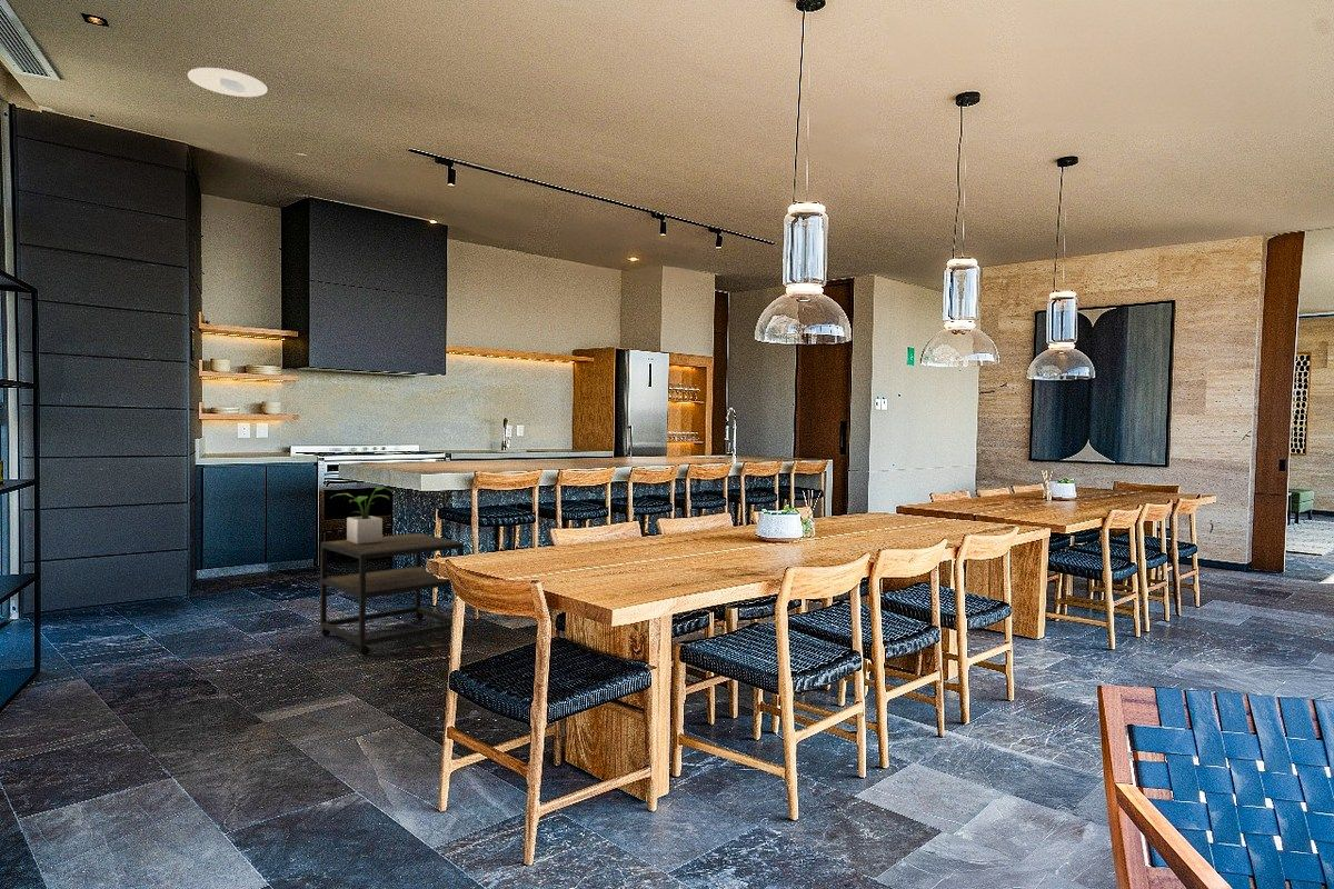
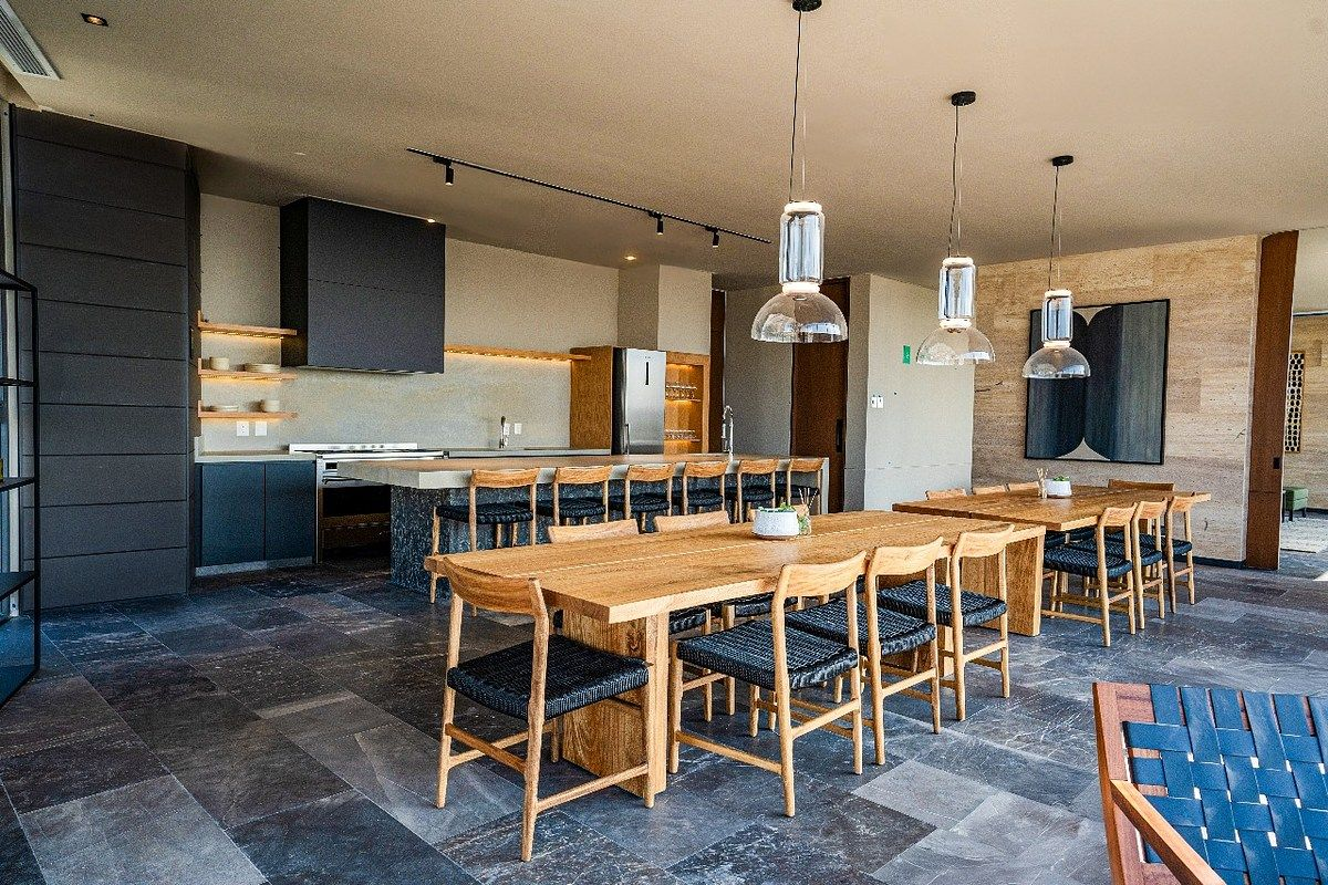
- recessed light (228, 79)
- potted plant (367, 515)
- side table (394, 589)
